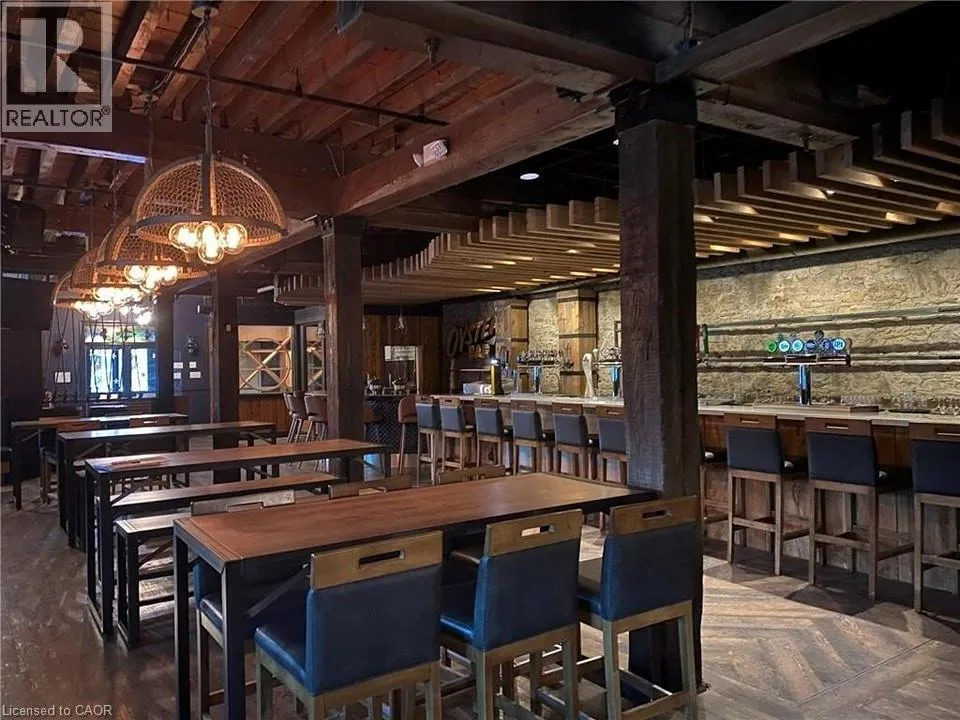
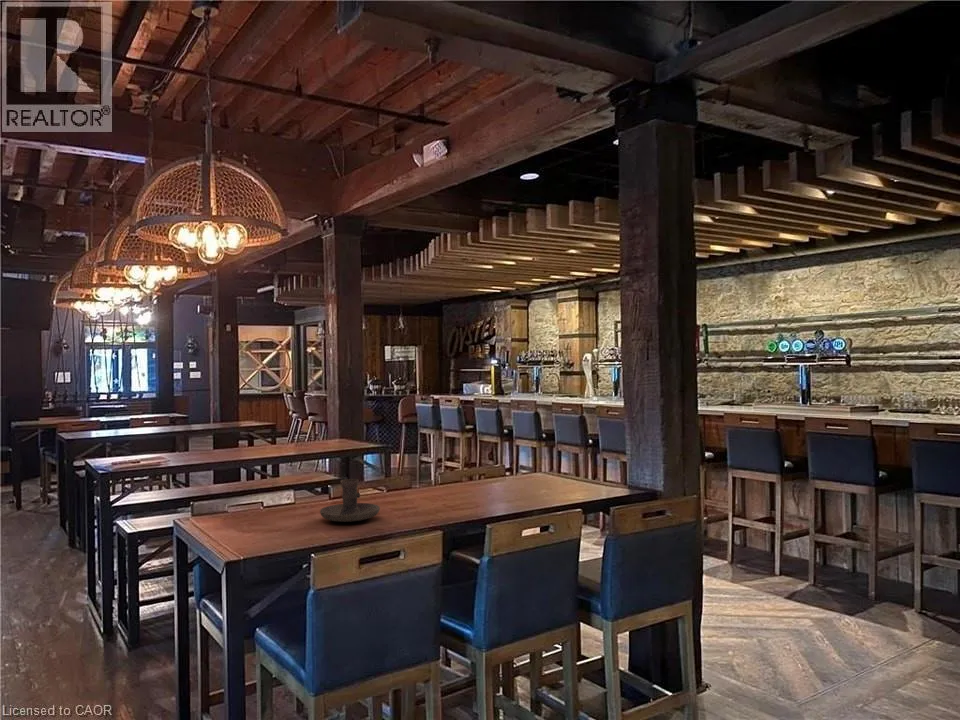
+ candle holder (349, 498)
